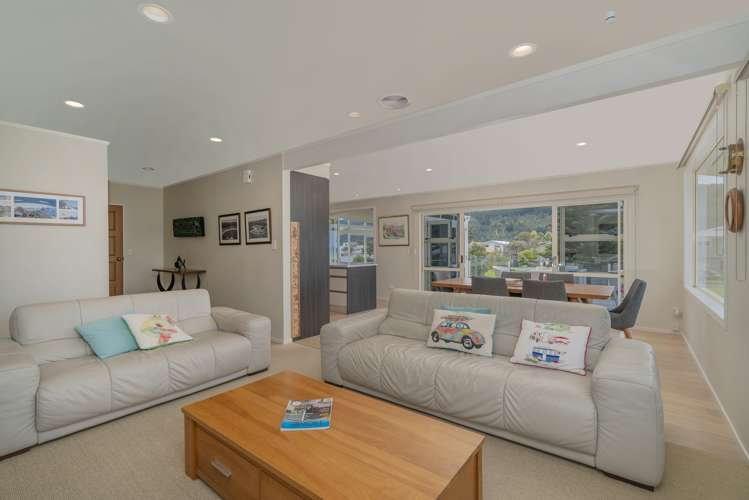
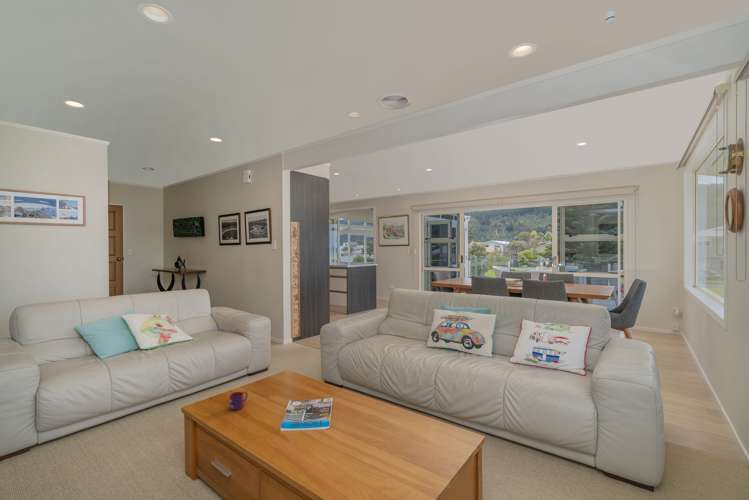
+ mug (239, 399)
